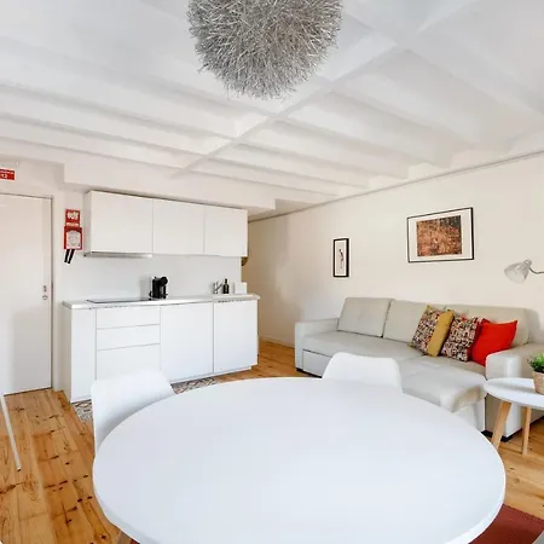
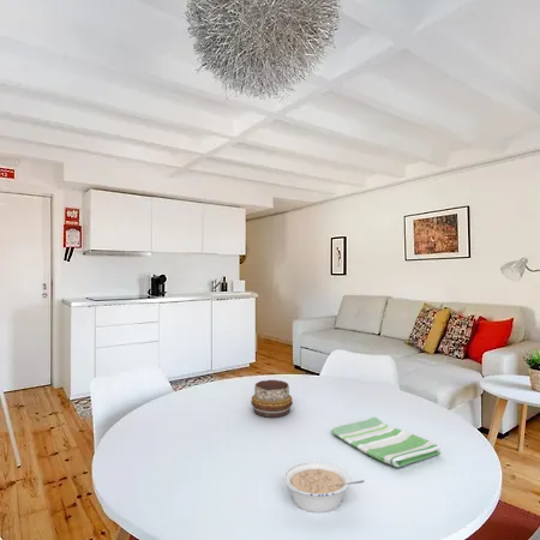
+ dish towel (383, 439)
+ legume (319, 486)
+ decorative bowl (271, 398)
